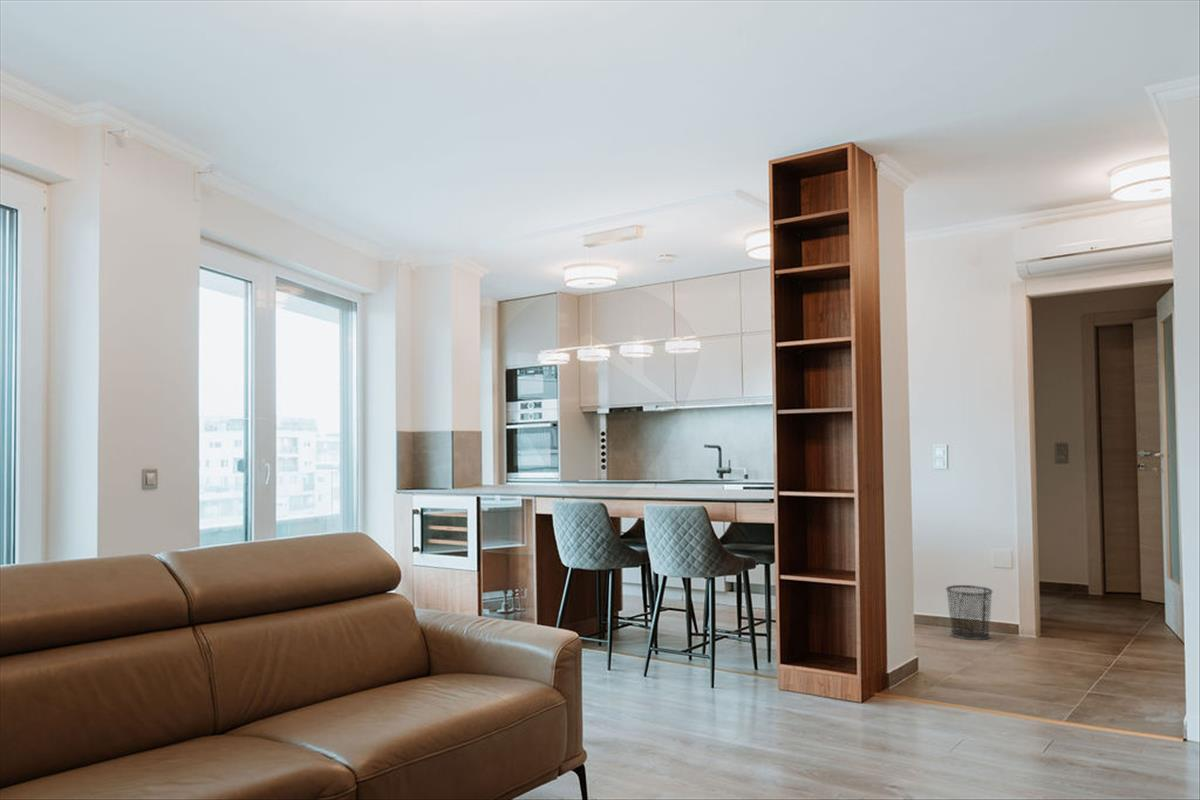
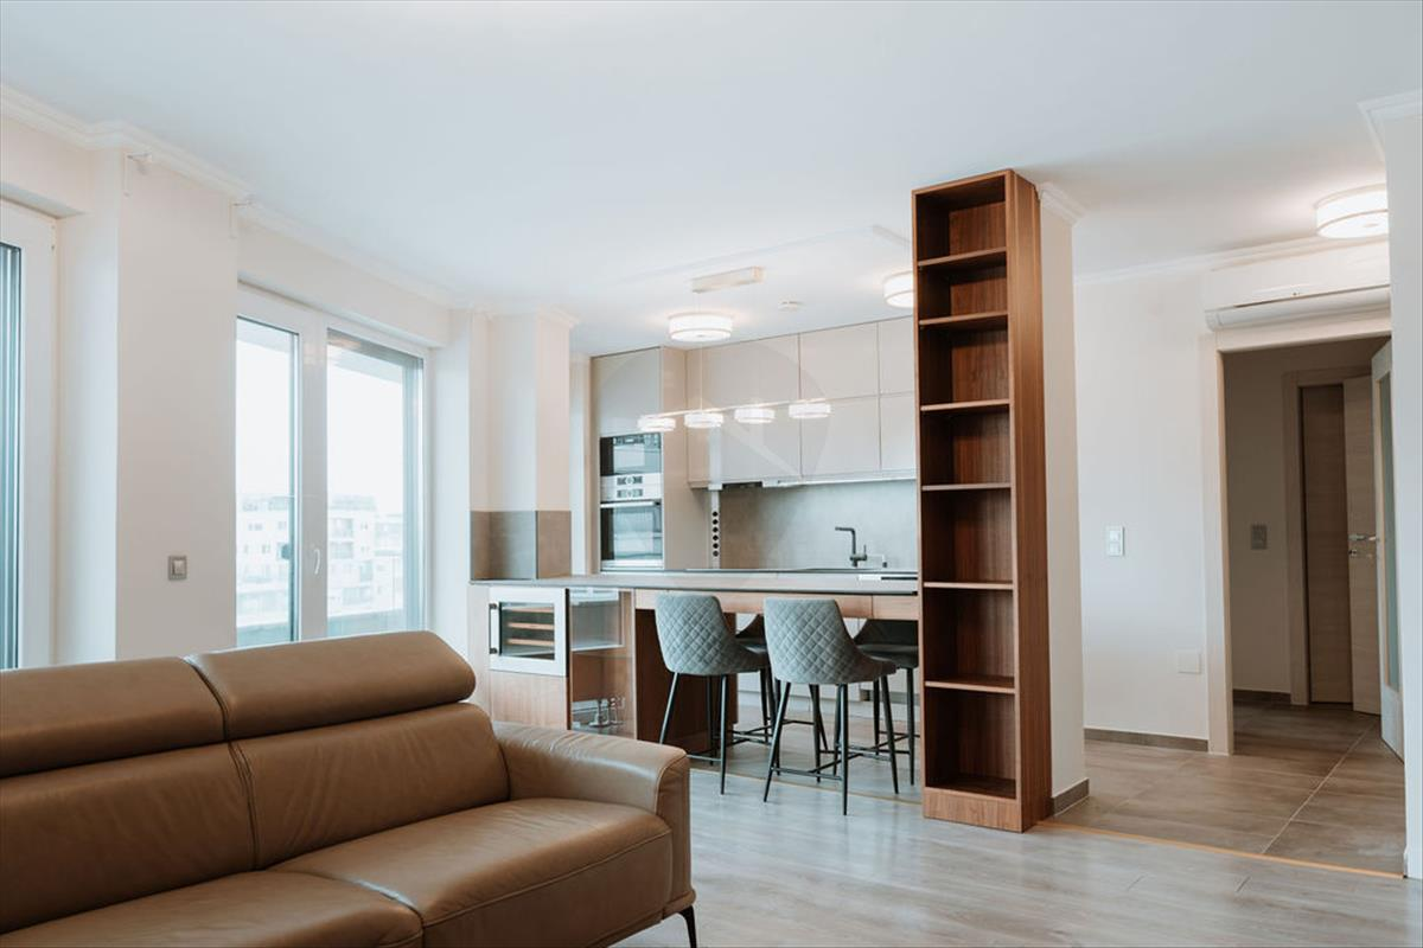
- waste bin (969, 612)
